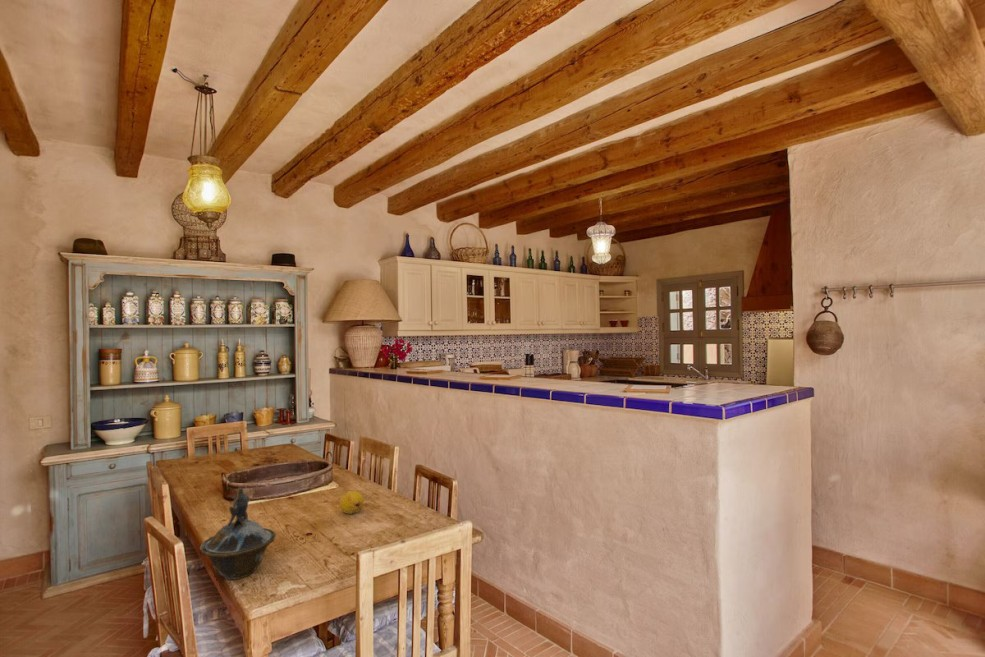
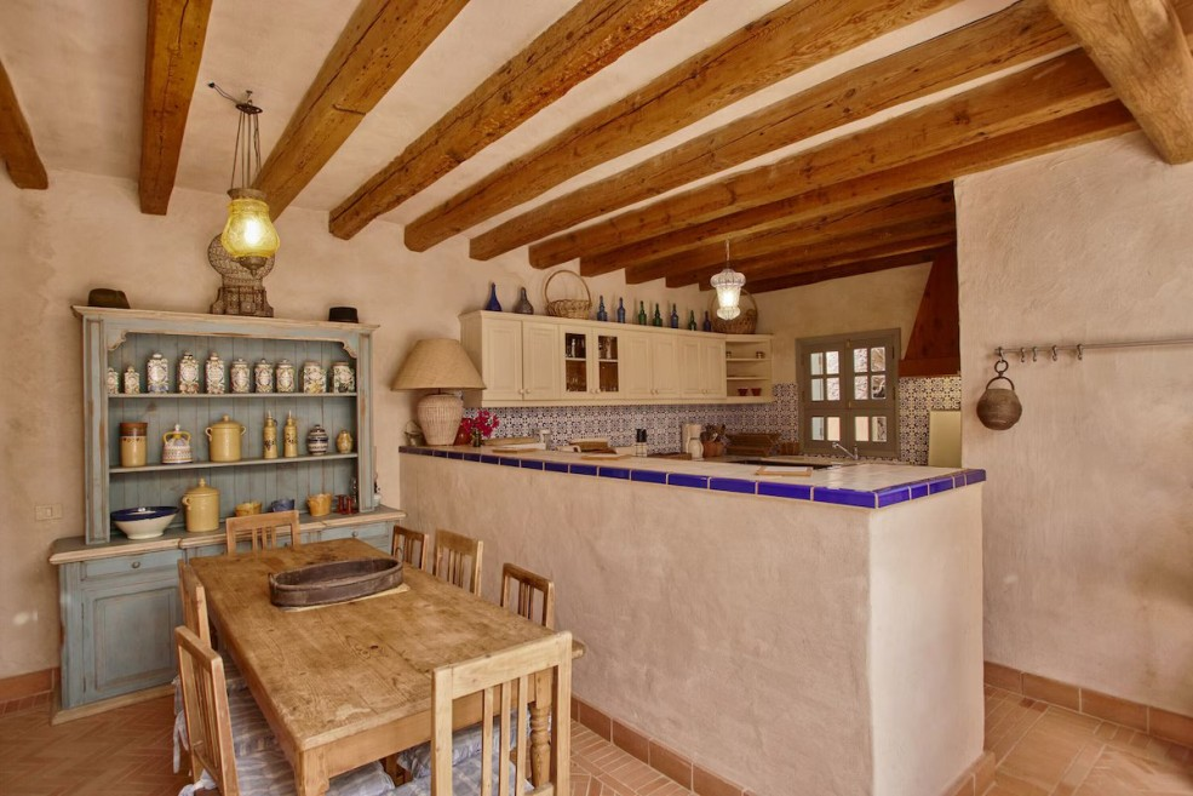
- fruit (352, 502)
- ceramic bowl (238, 531)
